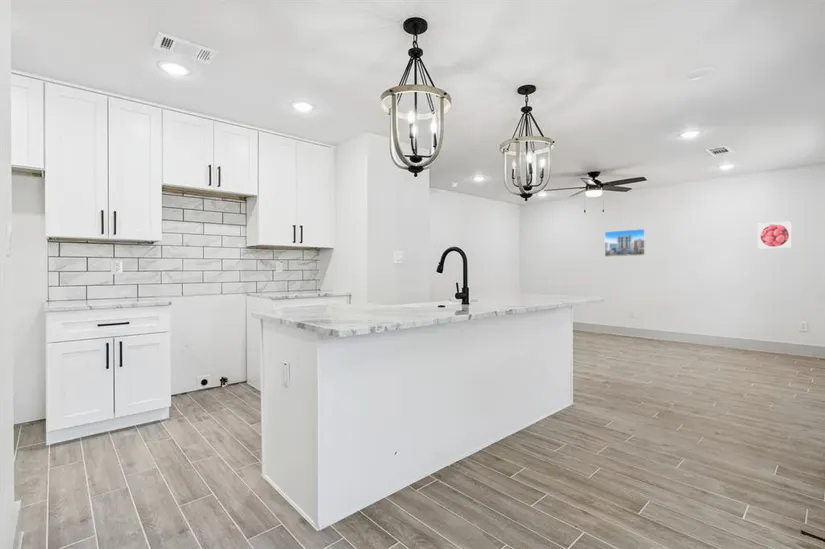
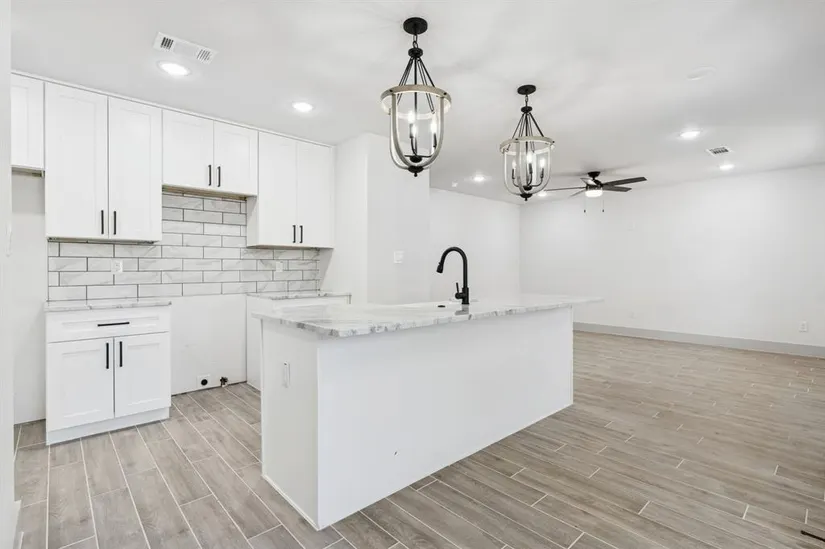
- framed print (774, 235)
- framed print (624, 243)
